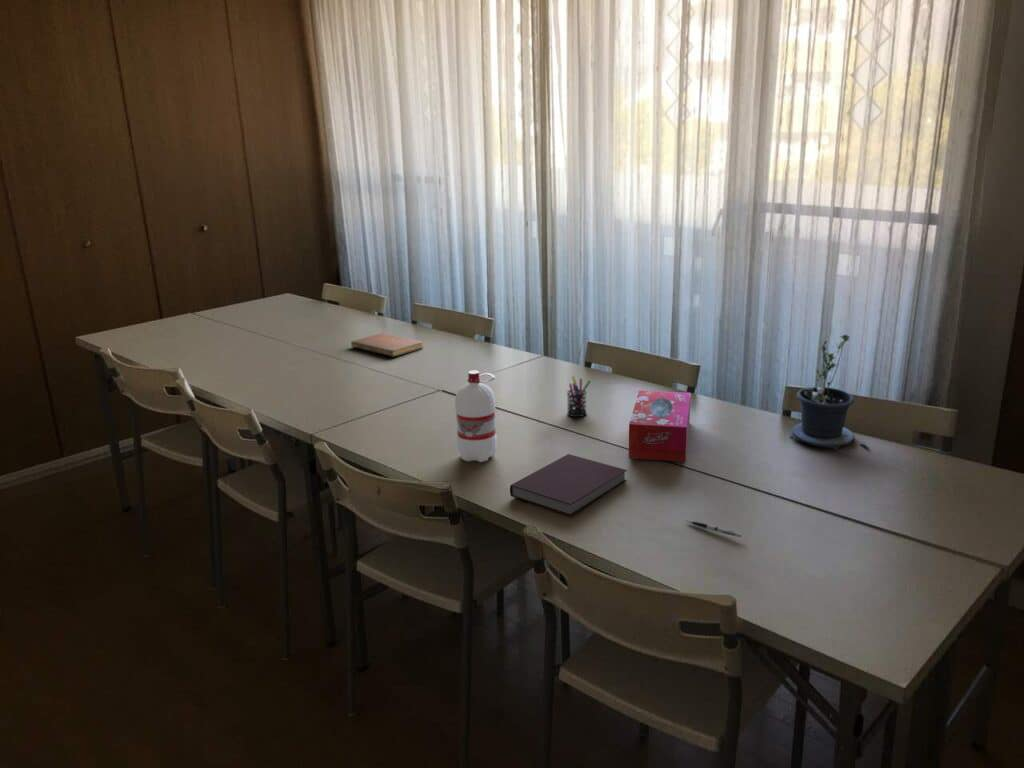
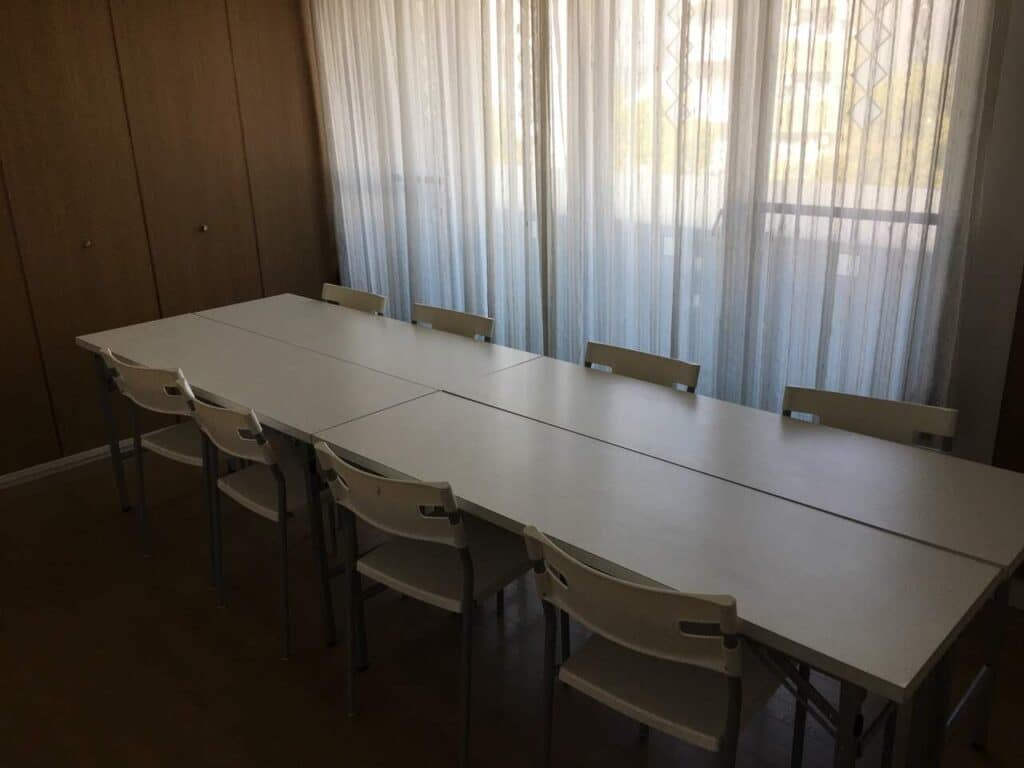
- pen holder (579, 394)
- tissue box (660, 424)
- pen (712, 528)
- notebook (387, 344)
- water bottle (475, 414)
- potted plant (829, 388)
- notebook (569, 482)
